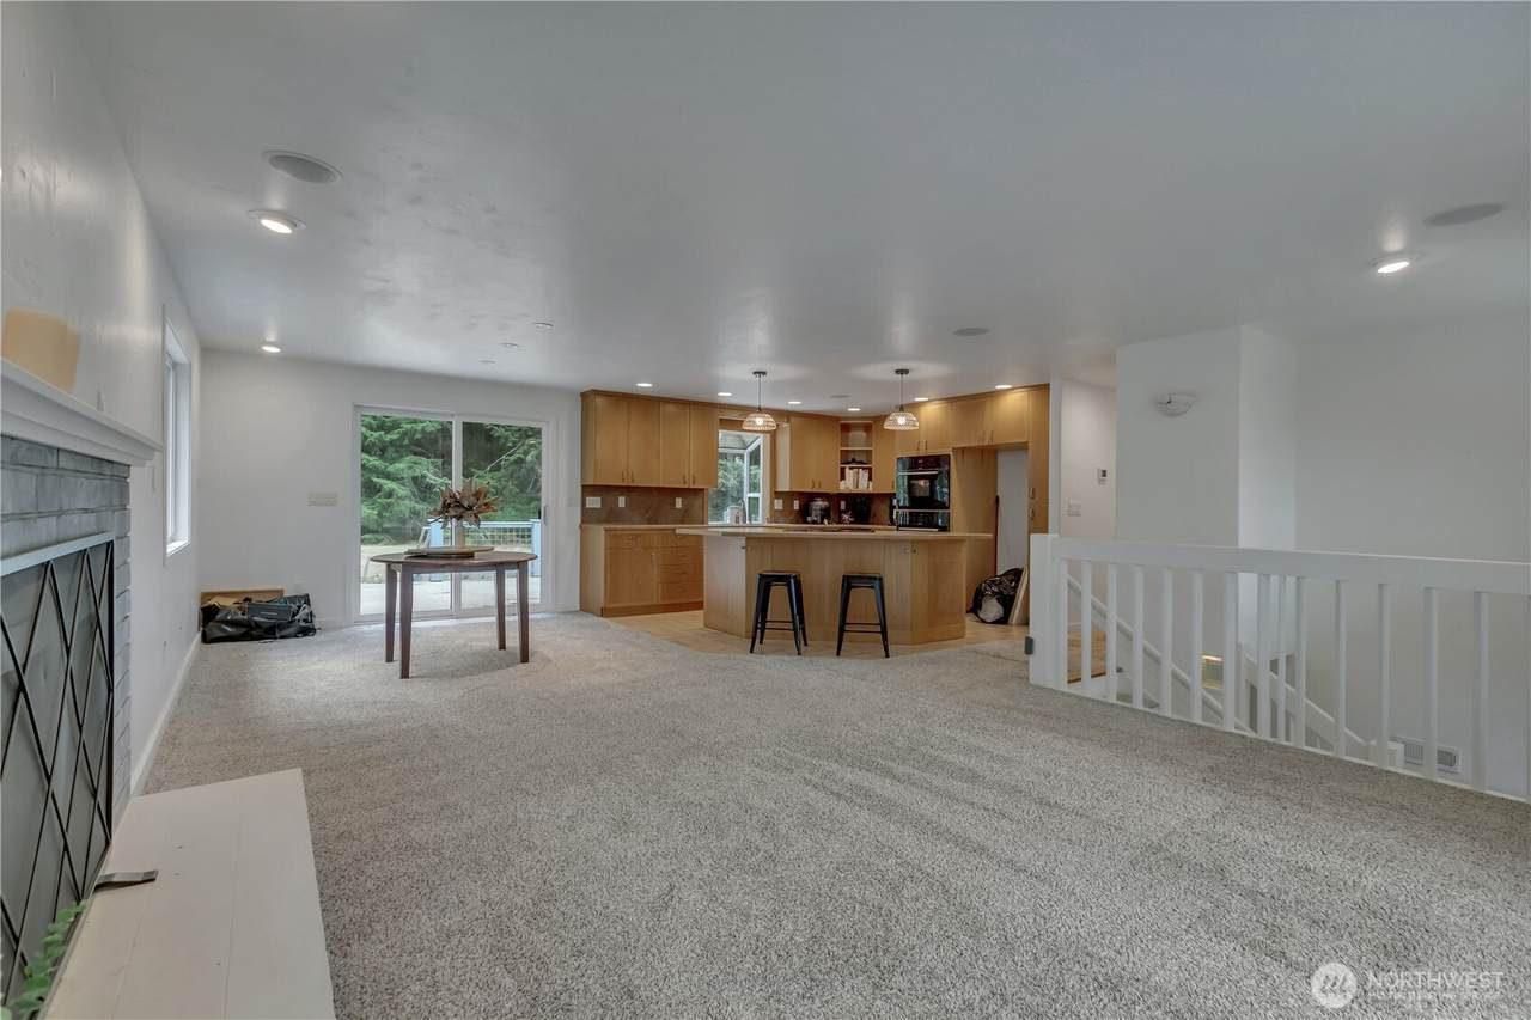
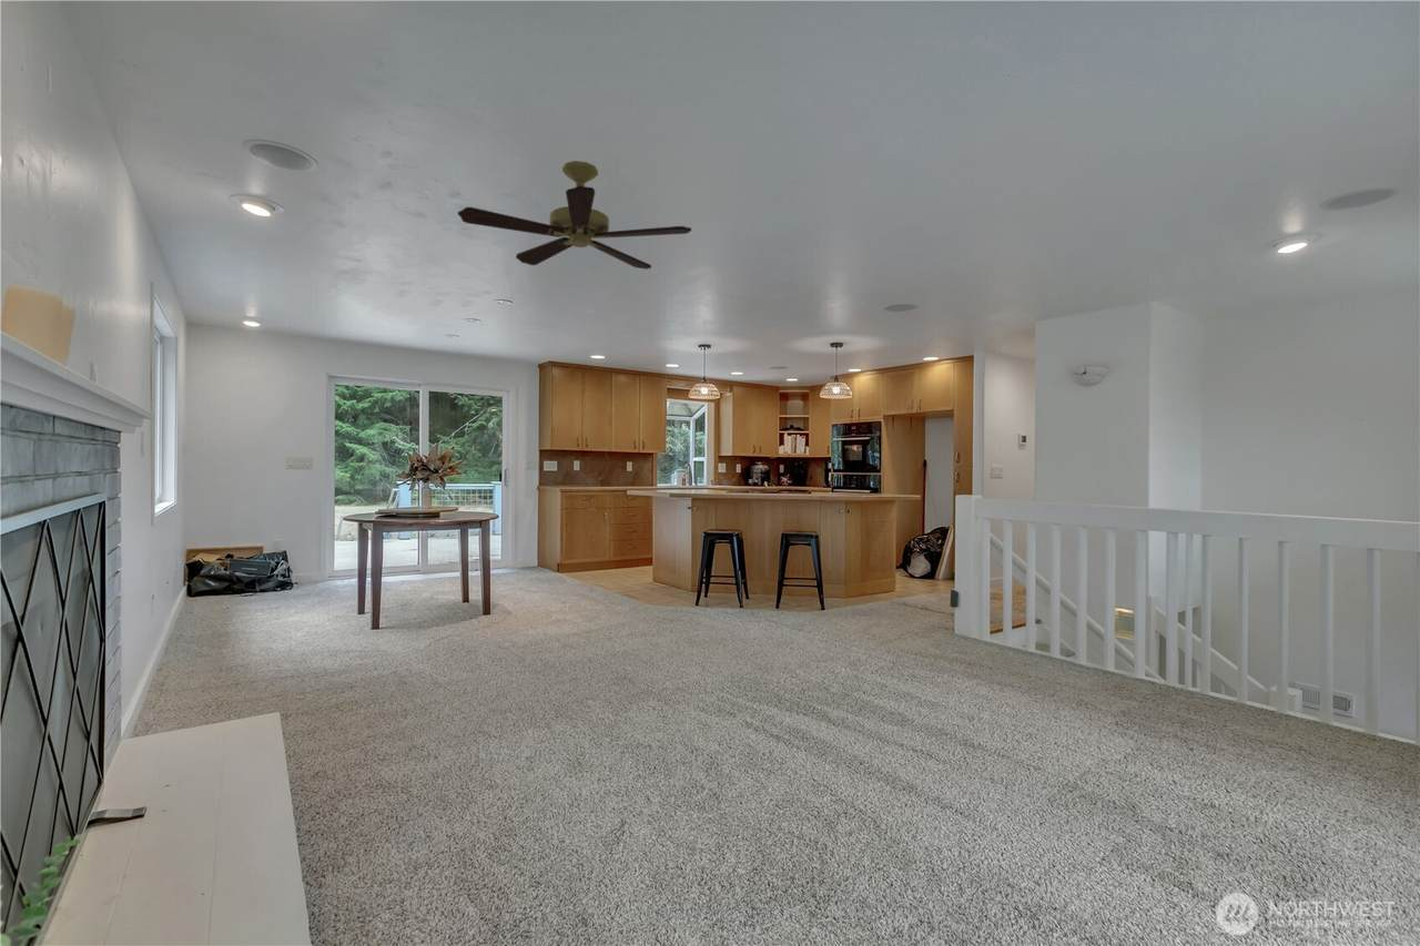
+ ceiling fan (578, 203)
